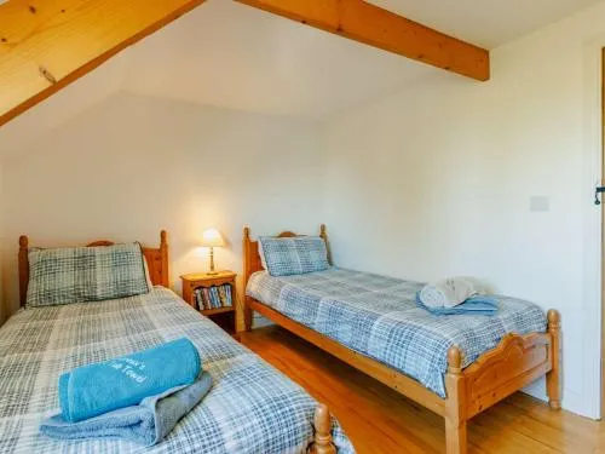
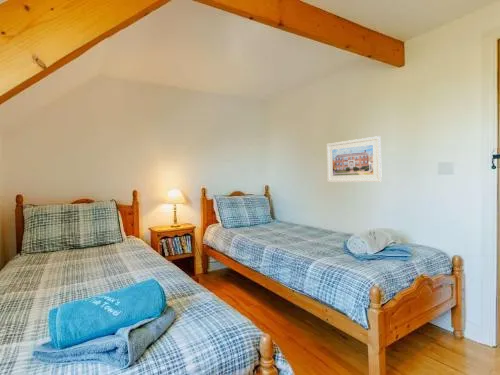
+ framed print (351, 161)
